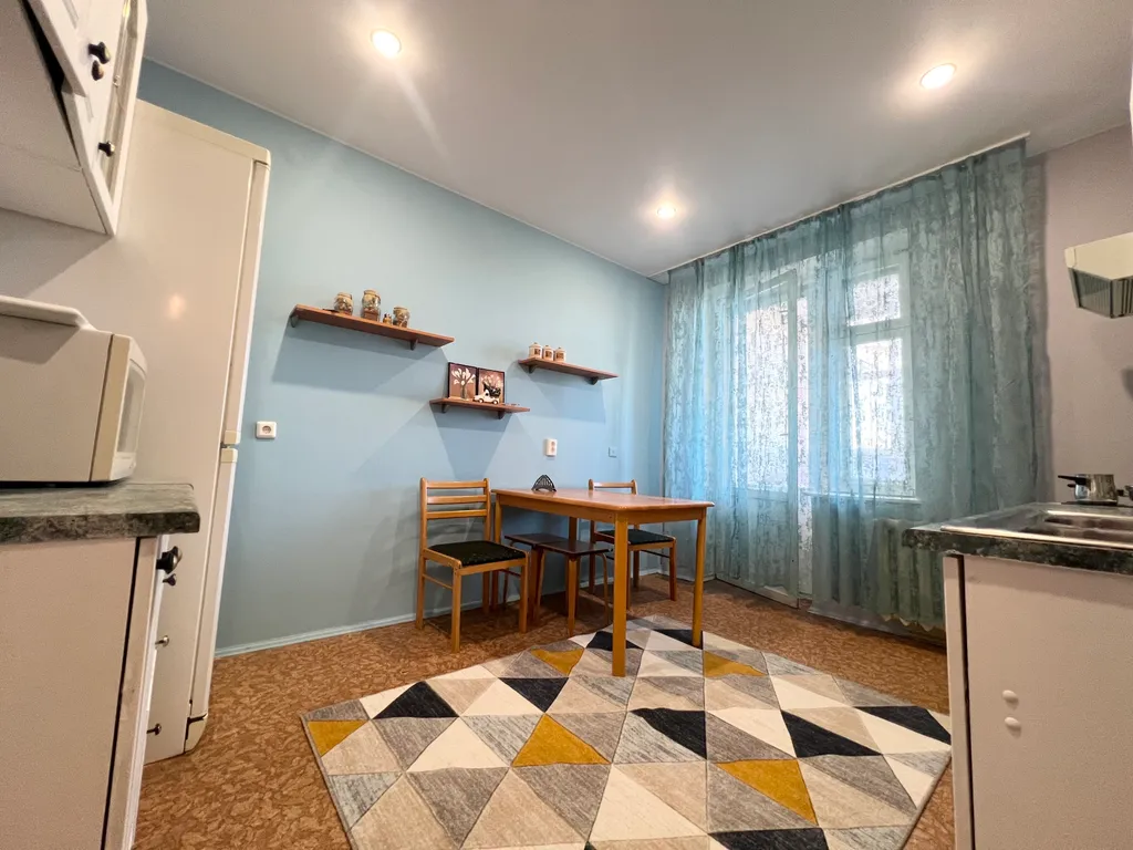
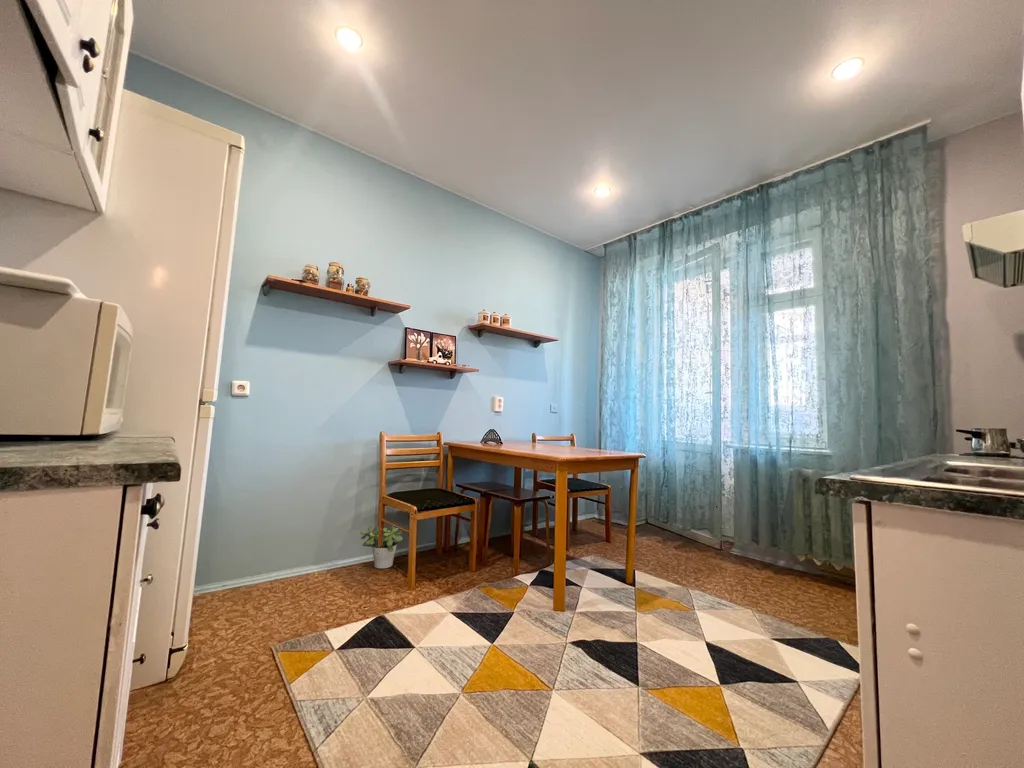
+ potted plant (381, 546)
